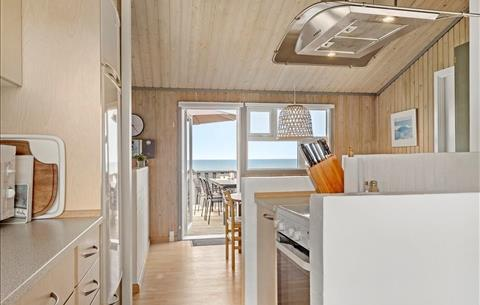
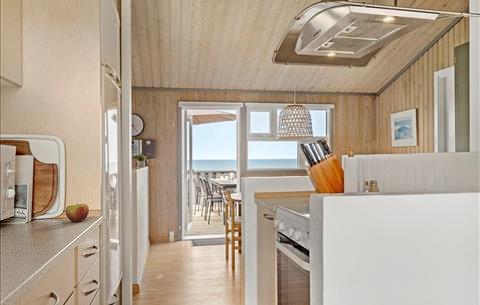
+ apple (77, 212)
